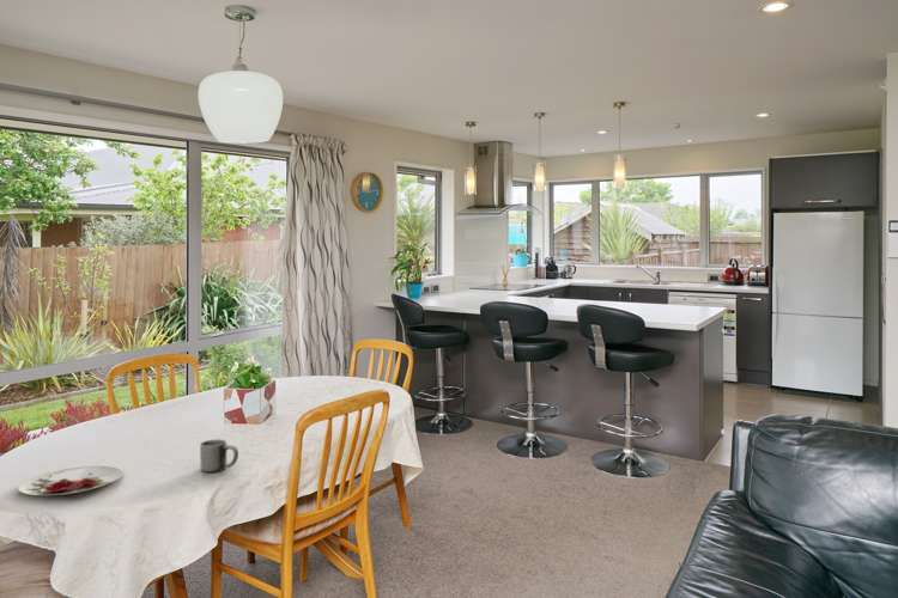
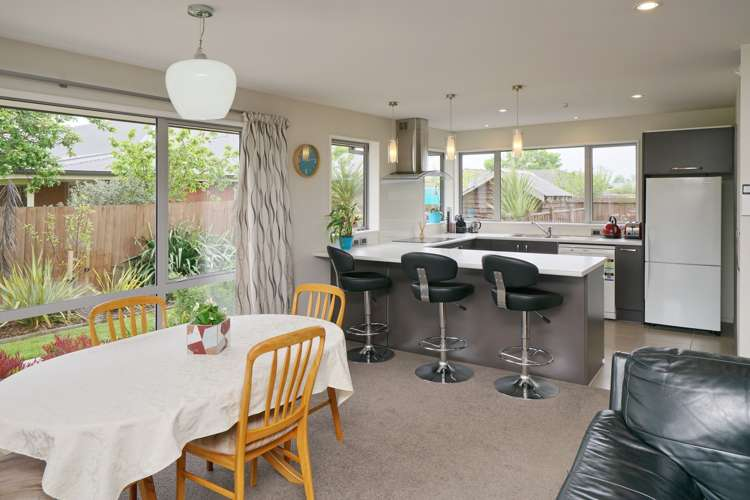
- plate (72, 478)
- mug (219, 456)
